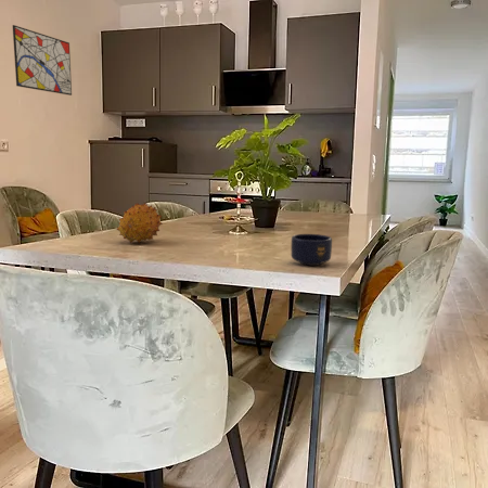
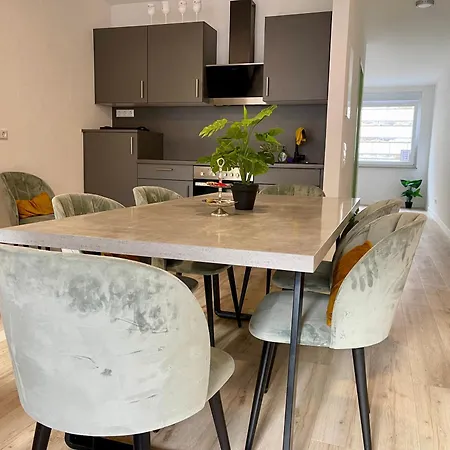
- wall art (44, 63)
- mug (309, 249)
- fruit (141, 221)
